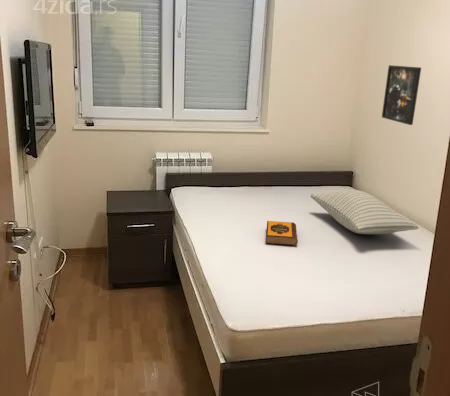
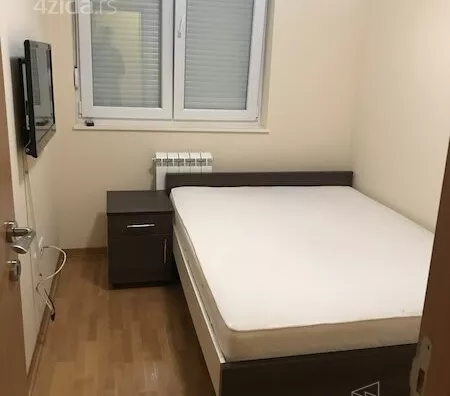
- hardback book (281, 232)
- pillow (359, 211)
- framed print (400, 94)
